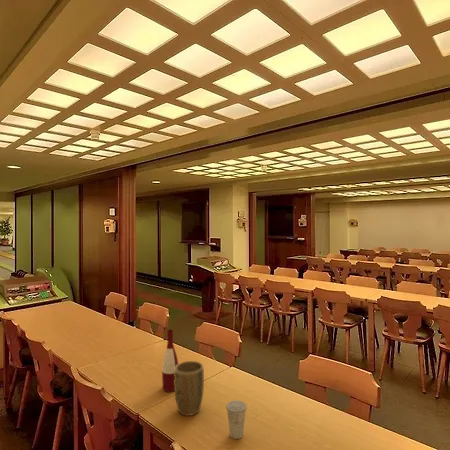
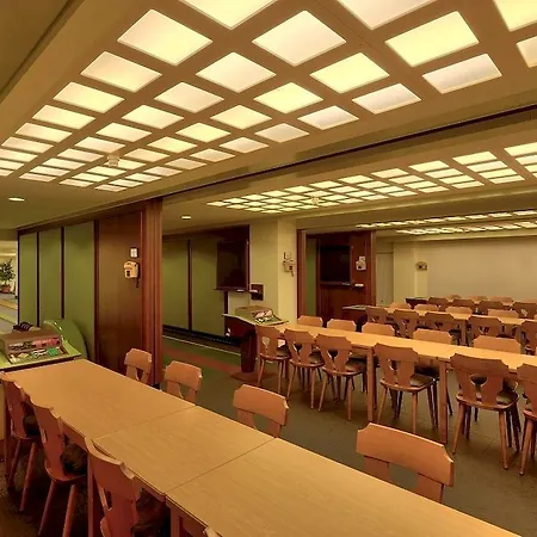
- alcohol (170, 359)
- plant pot (189, 388)
- cup (236, 419)
